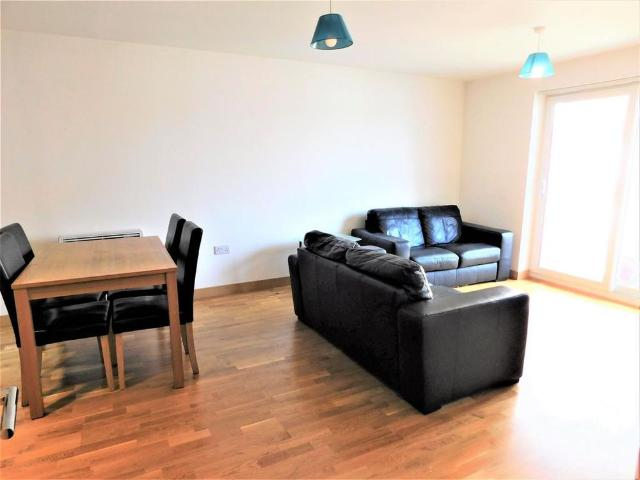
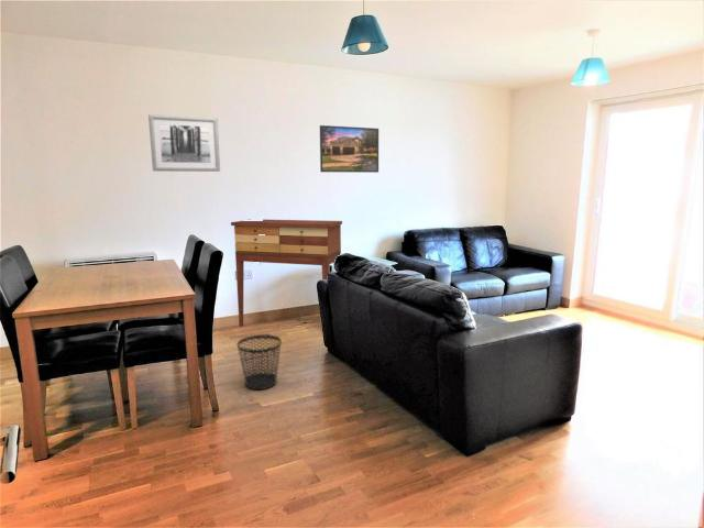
+ console table (288, 263)
+ wall art (185, 144)
+ wastebasket (260, 362)
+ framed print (350, 150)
